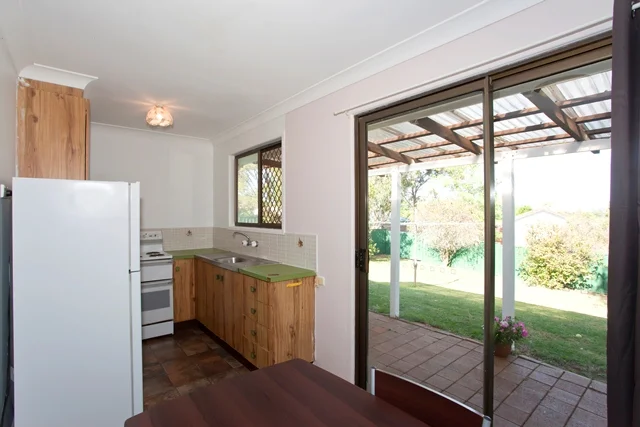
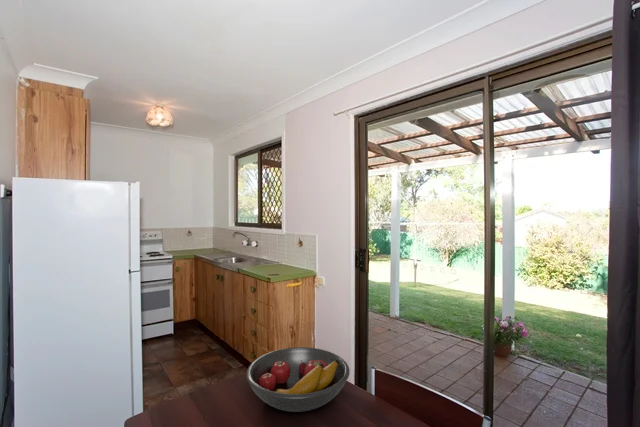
+ fruit bowl (298, 378)
